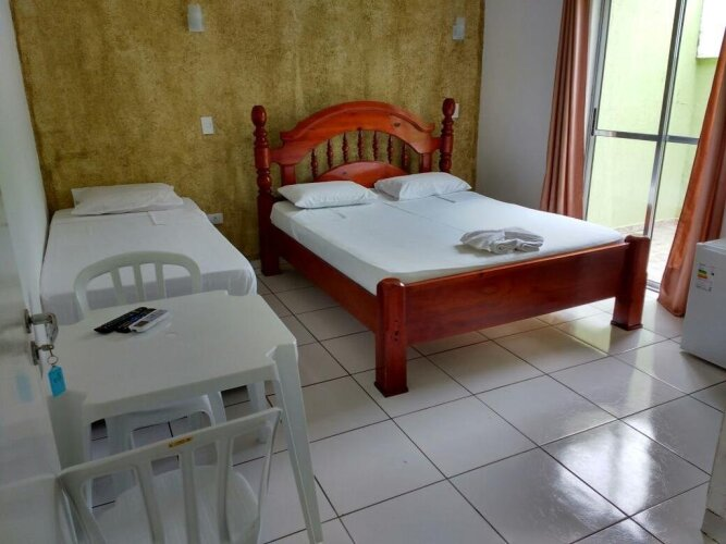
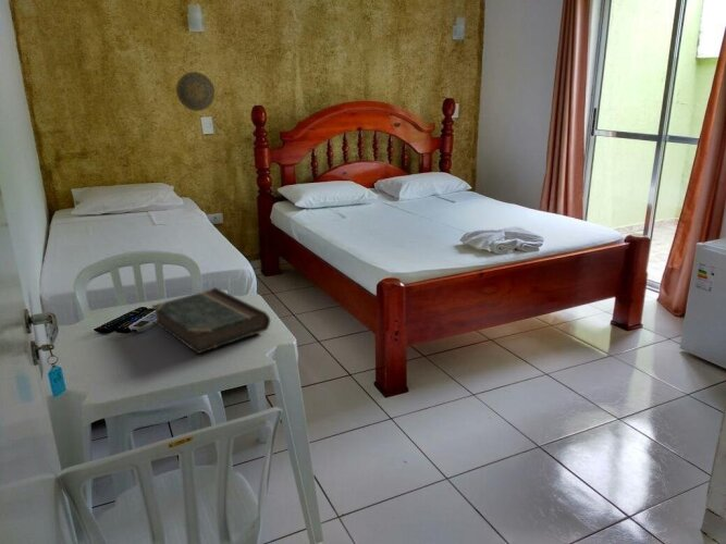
+ book (210, 316)
+ decorative plate (196, 91)
